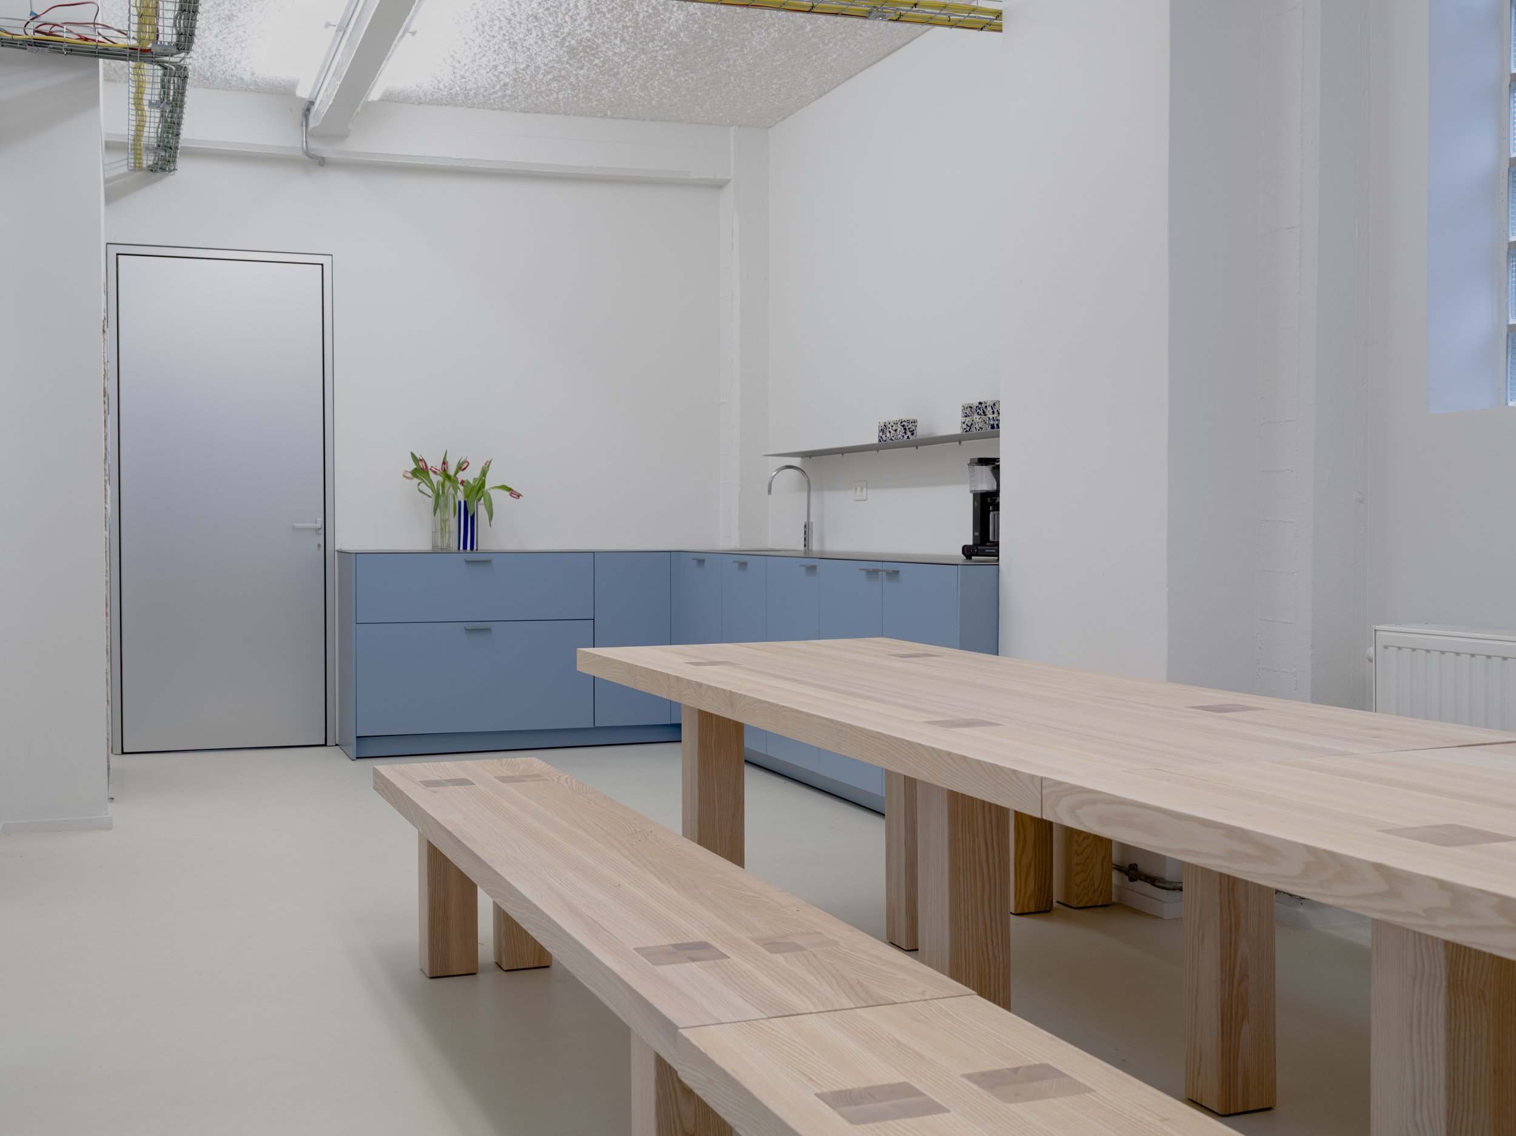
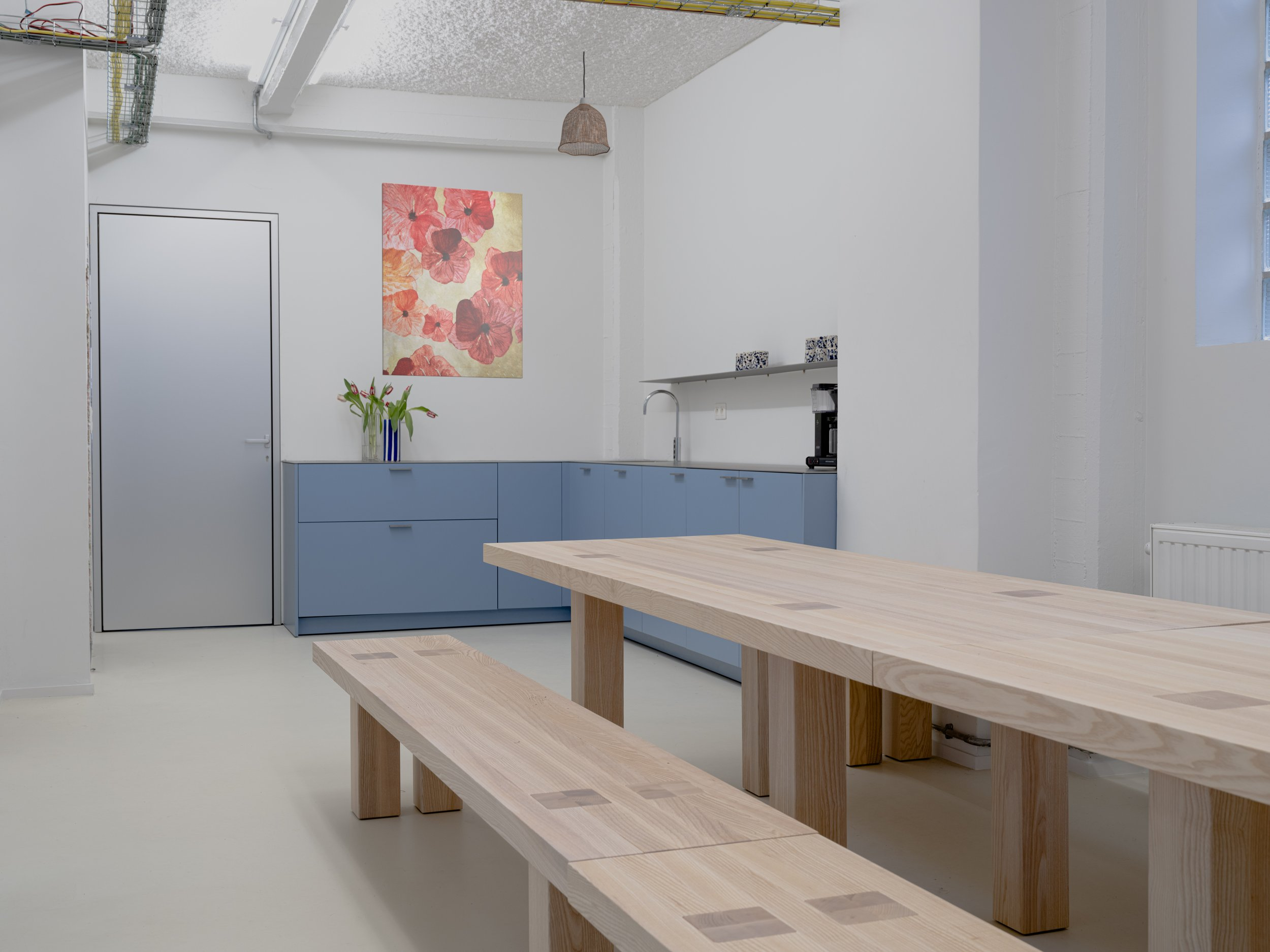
+ pendant lamp (584, 101)
+ wall art (454, 283)
